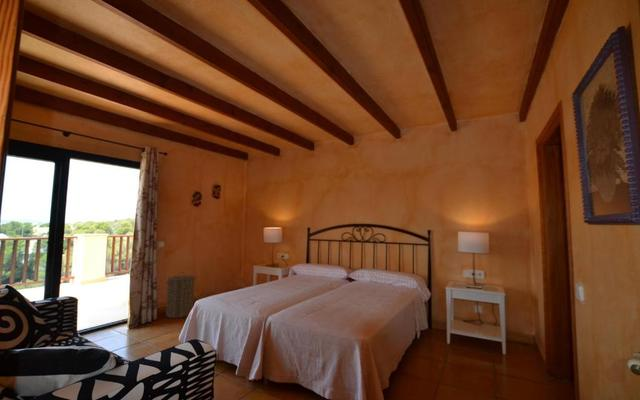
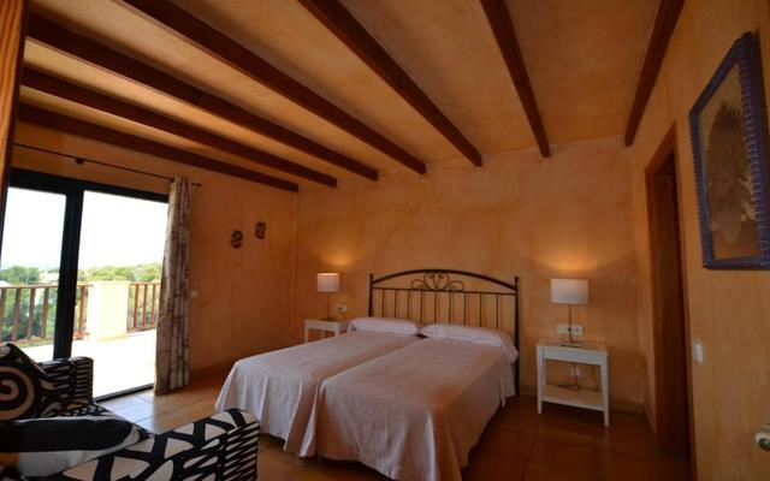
- laundry hamper (180, 292)
